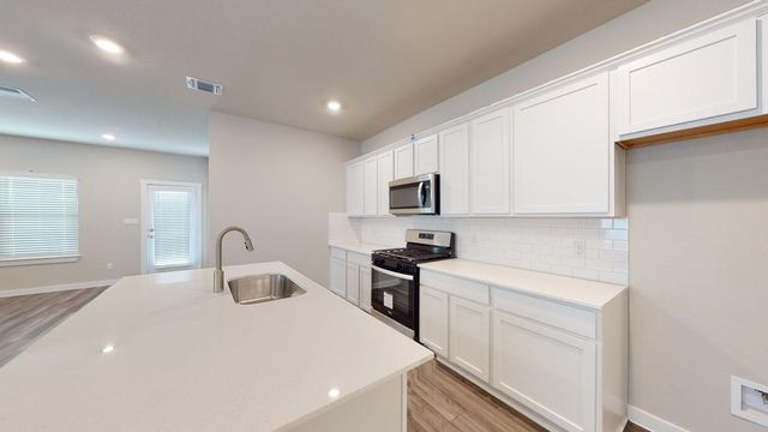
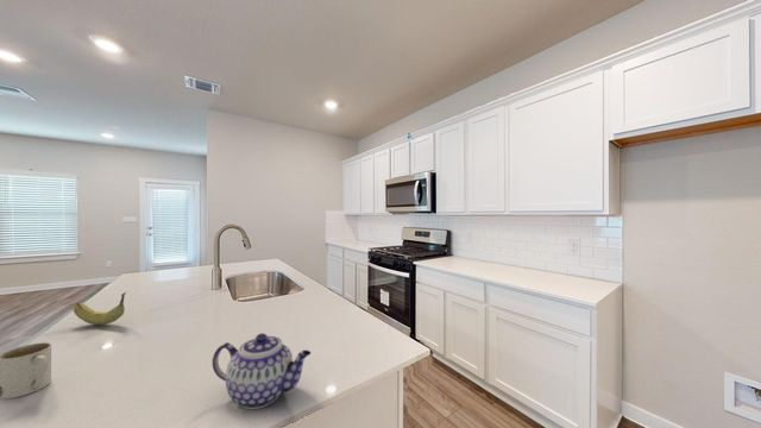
+ teapot (260, 364)
+ mug (30, 370)
+ fruit (99, 311)
